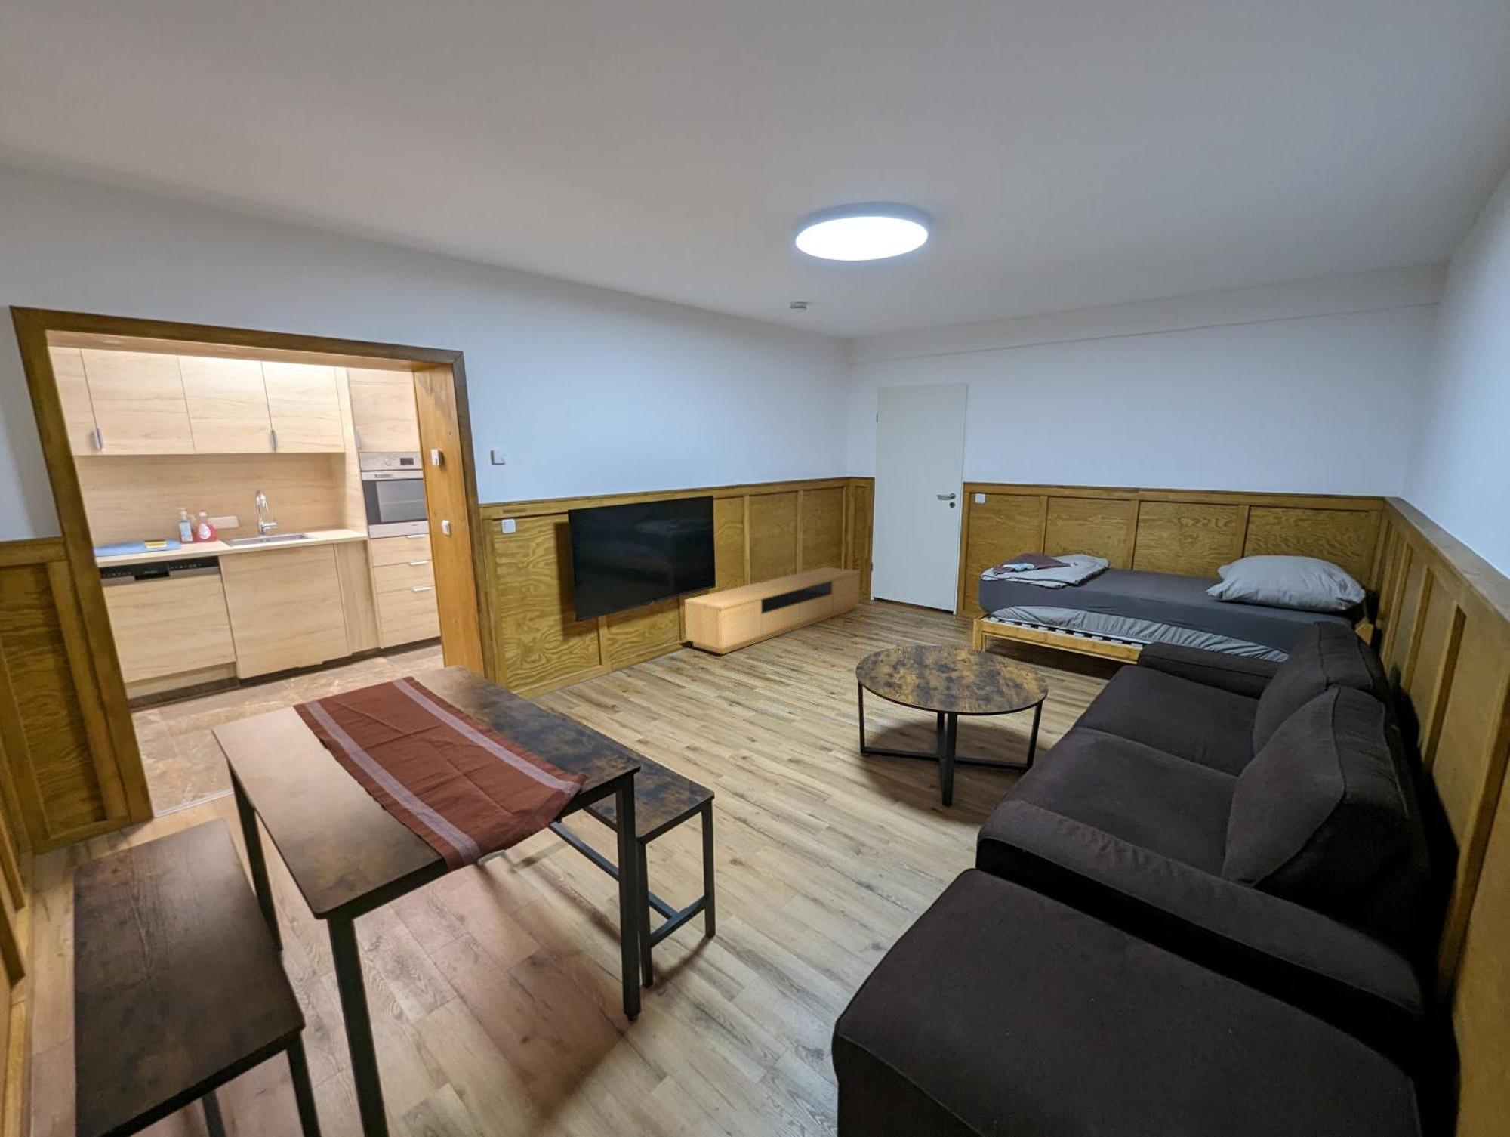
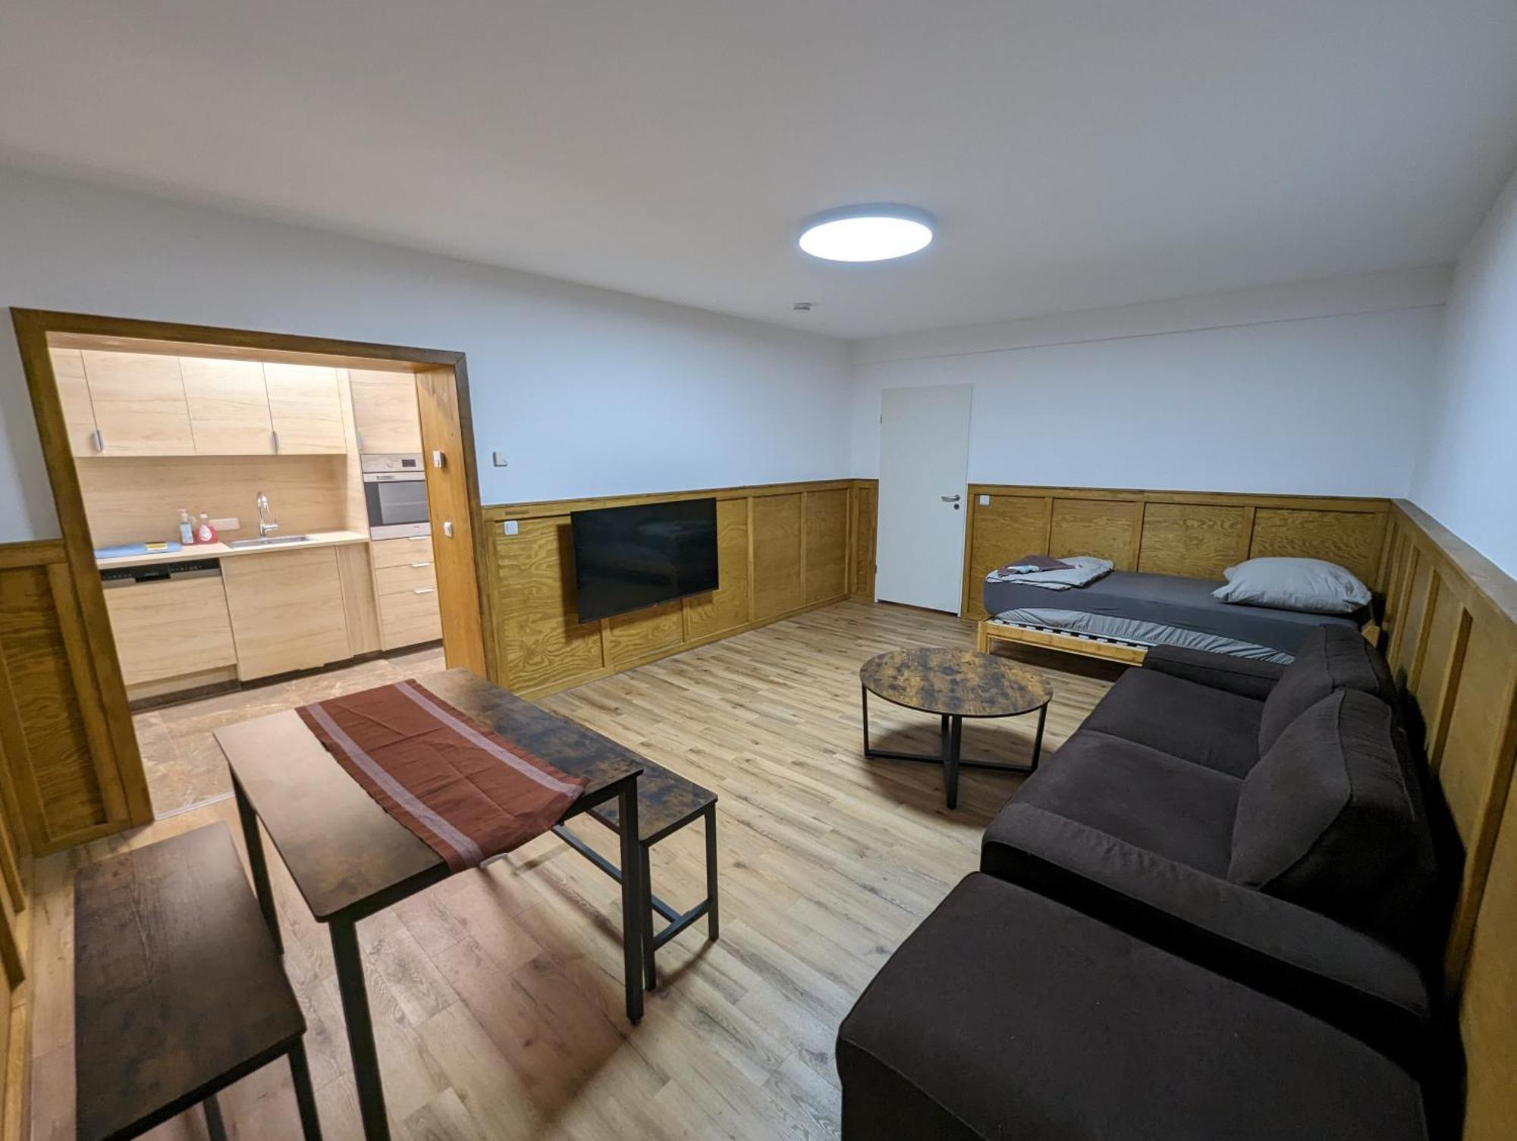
- media console (782, 606)
